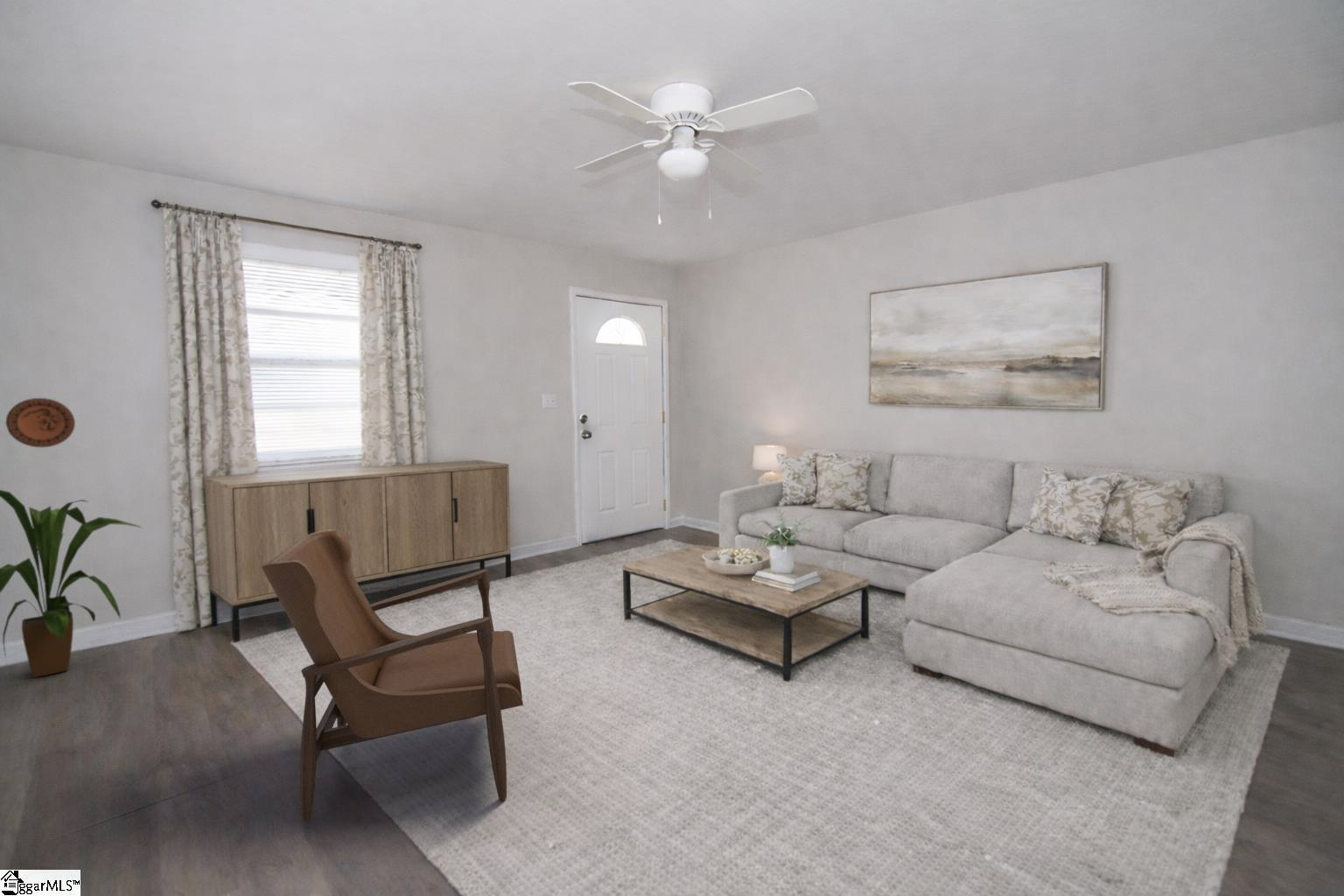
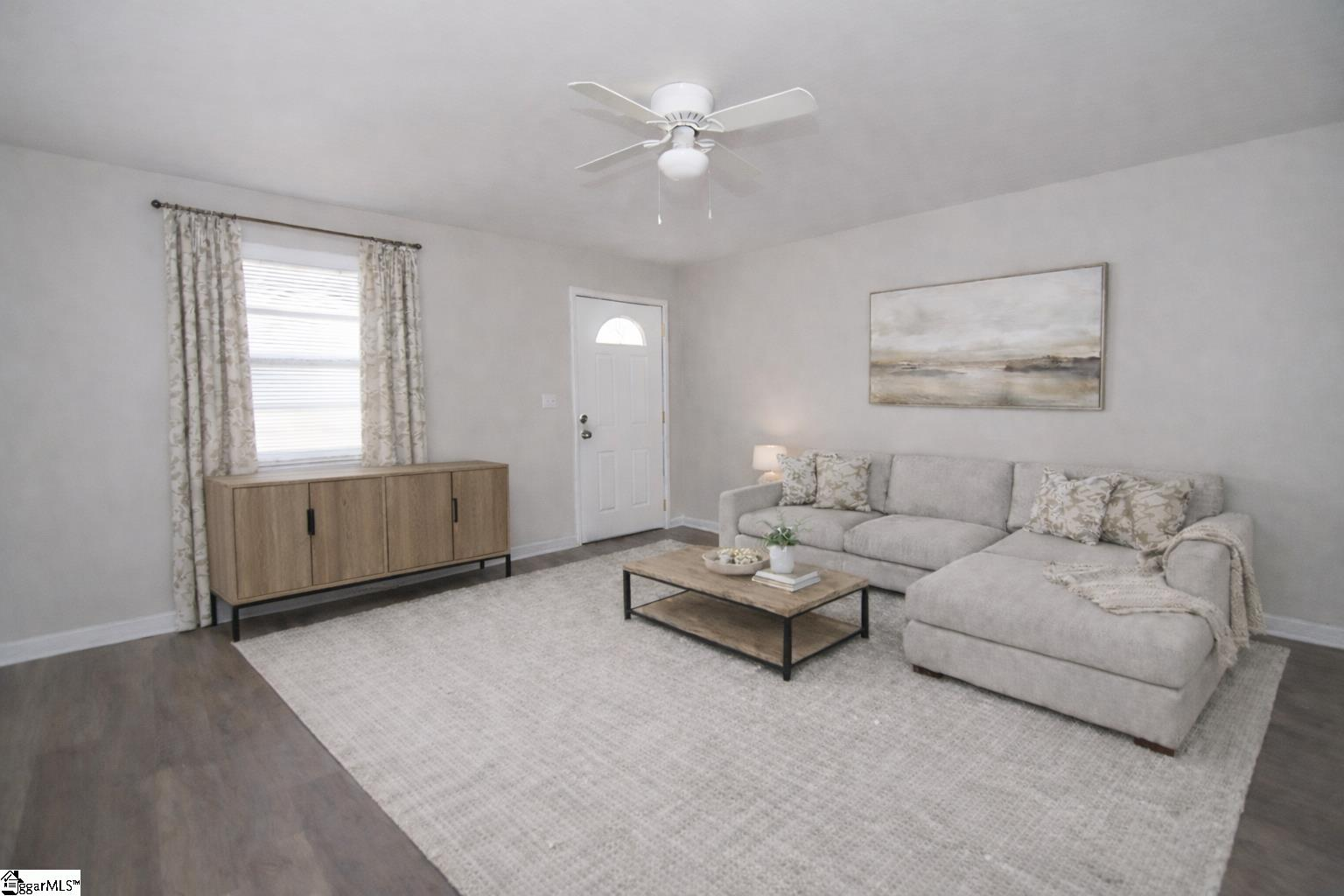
- armchair (408, 650)
- decorative plate (41, 423)
- house plant (68, 576)
